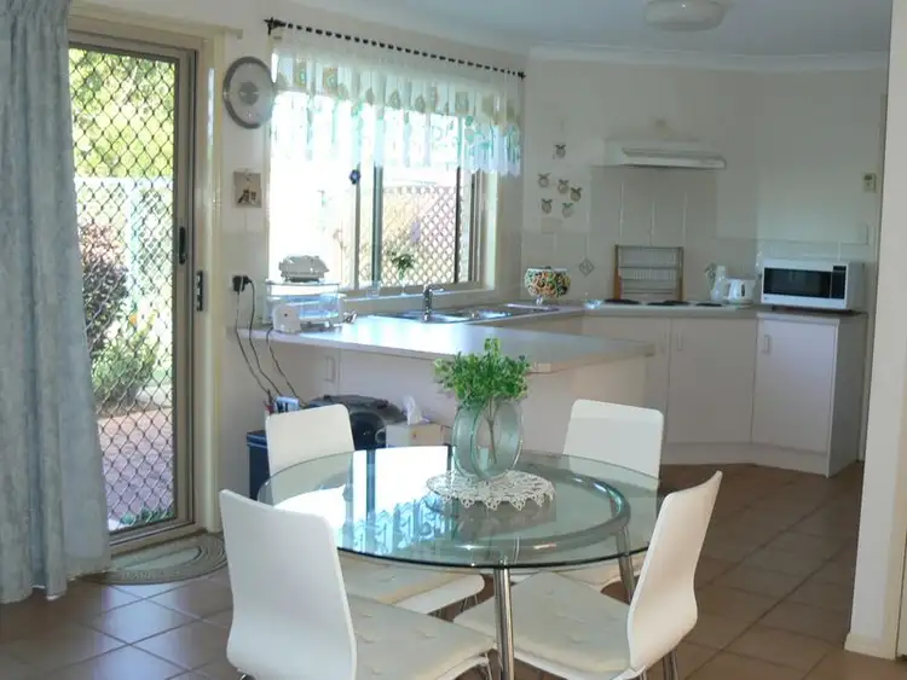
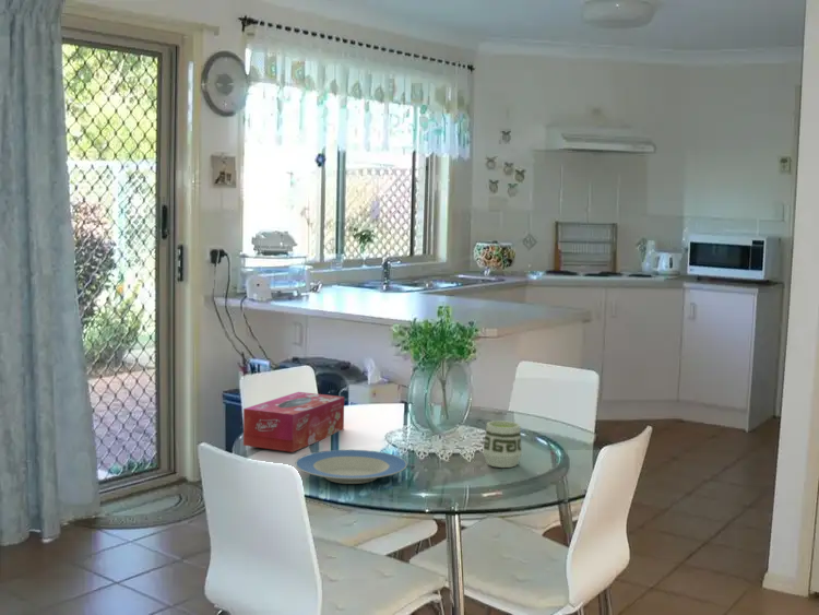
+ cup (502, 443)
+ plate (351, 470)
+ tissue box (295, 419)
